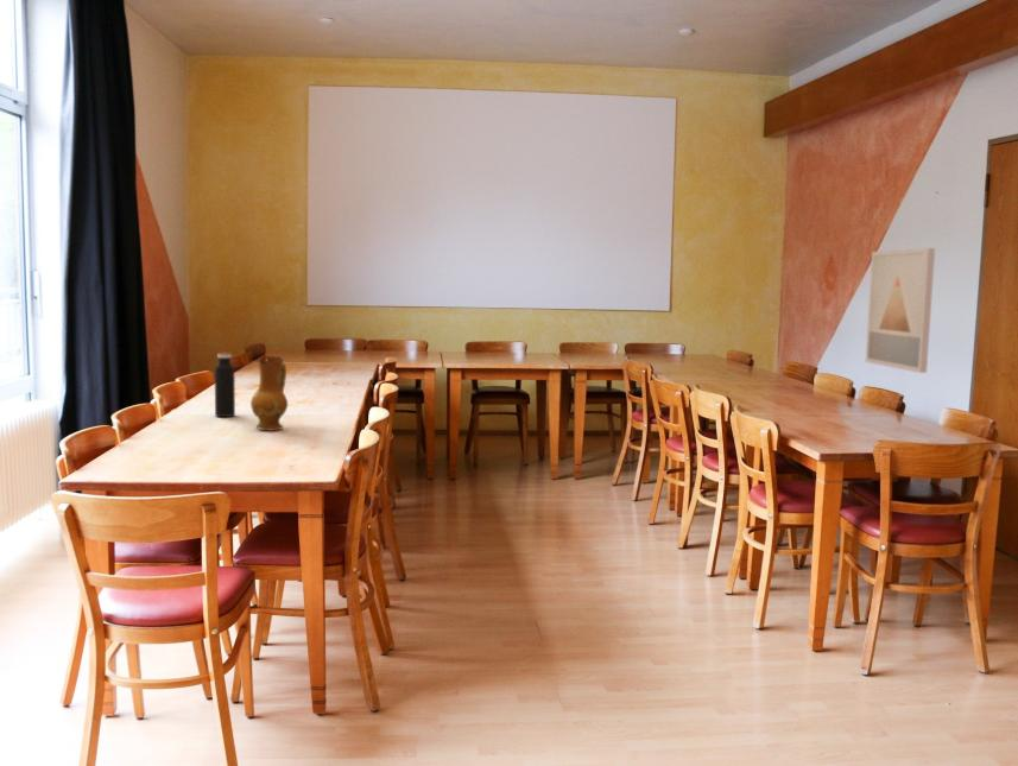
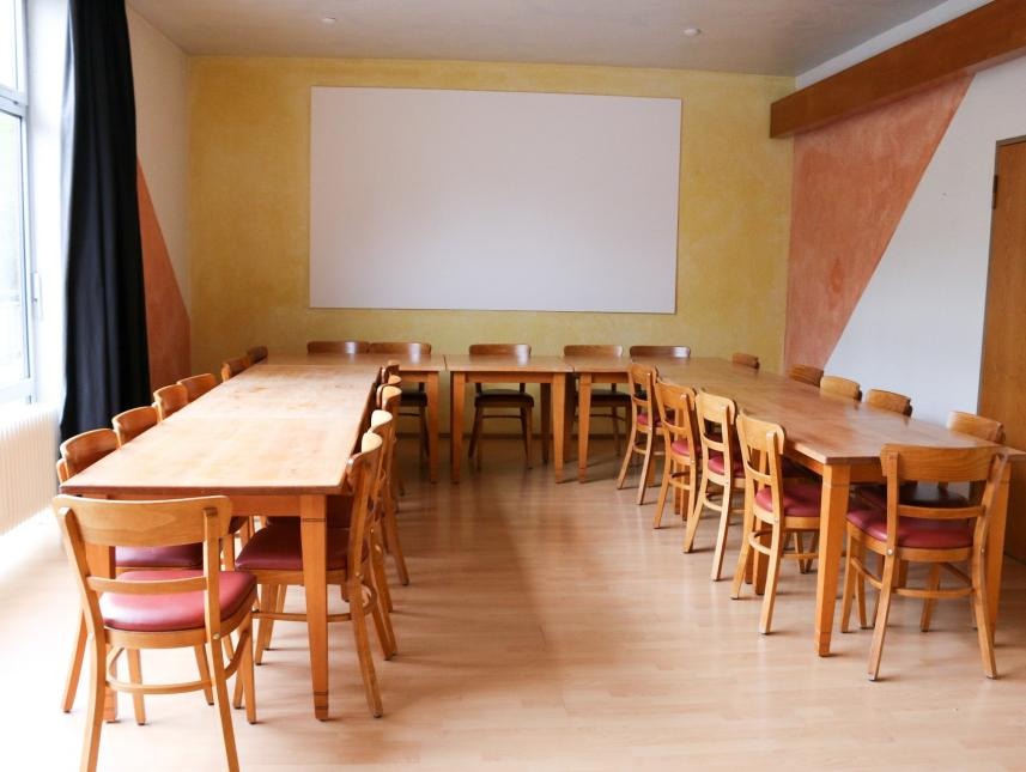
- water bottle (225, 384)
- ceramic jug (270, 392)
- wall art (897, 309)
